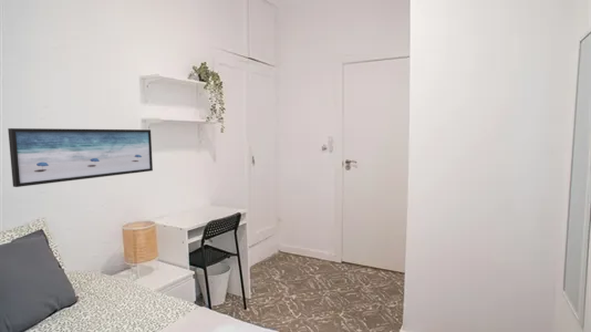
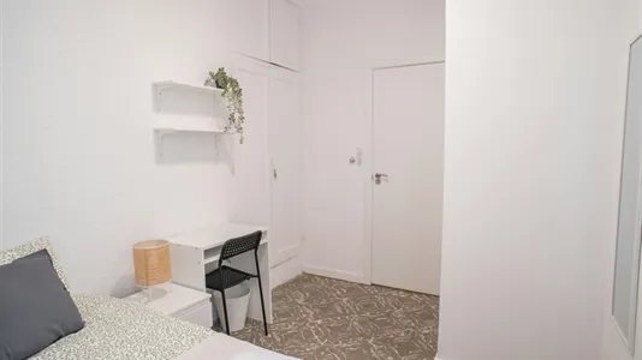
- wall art (93, 153)
